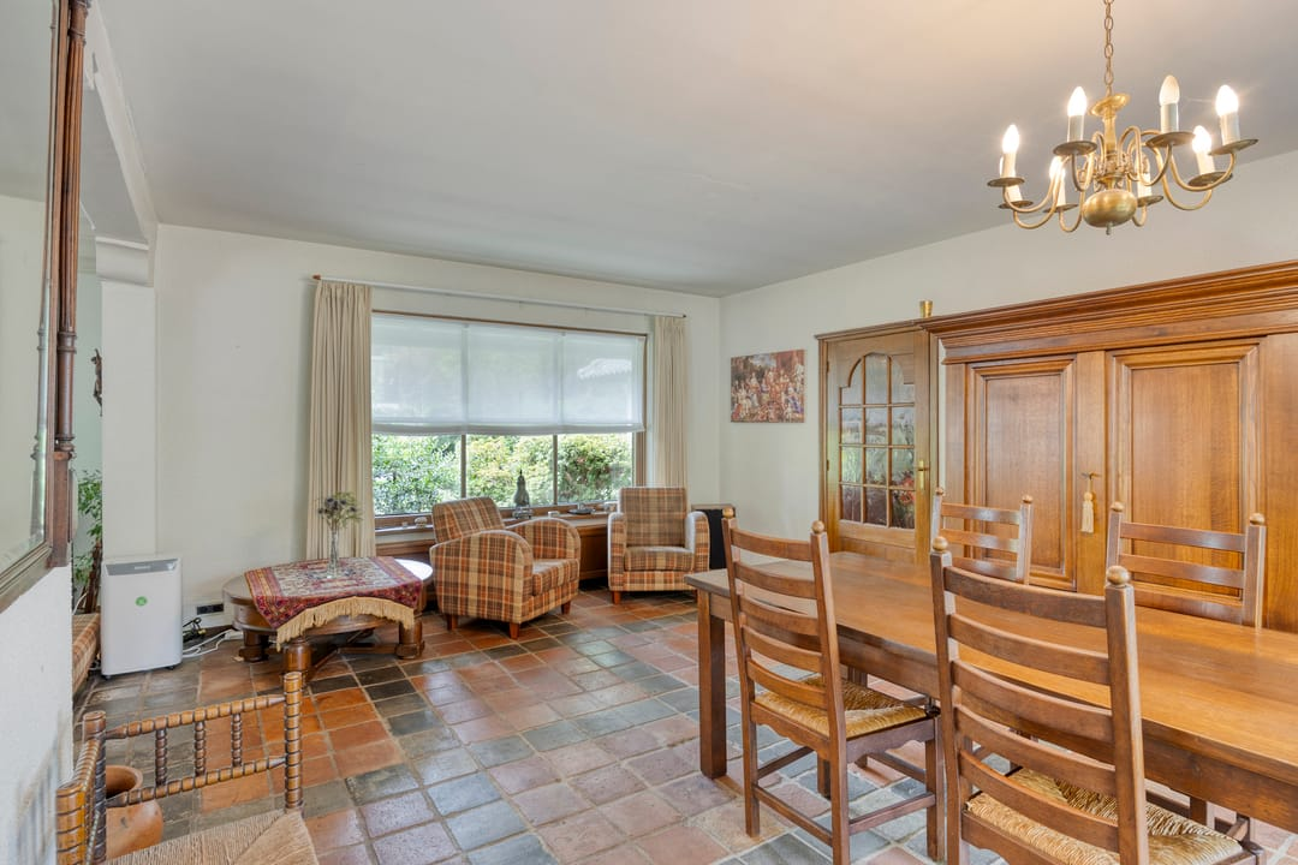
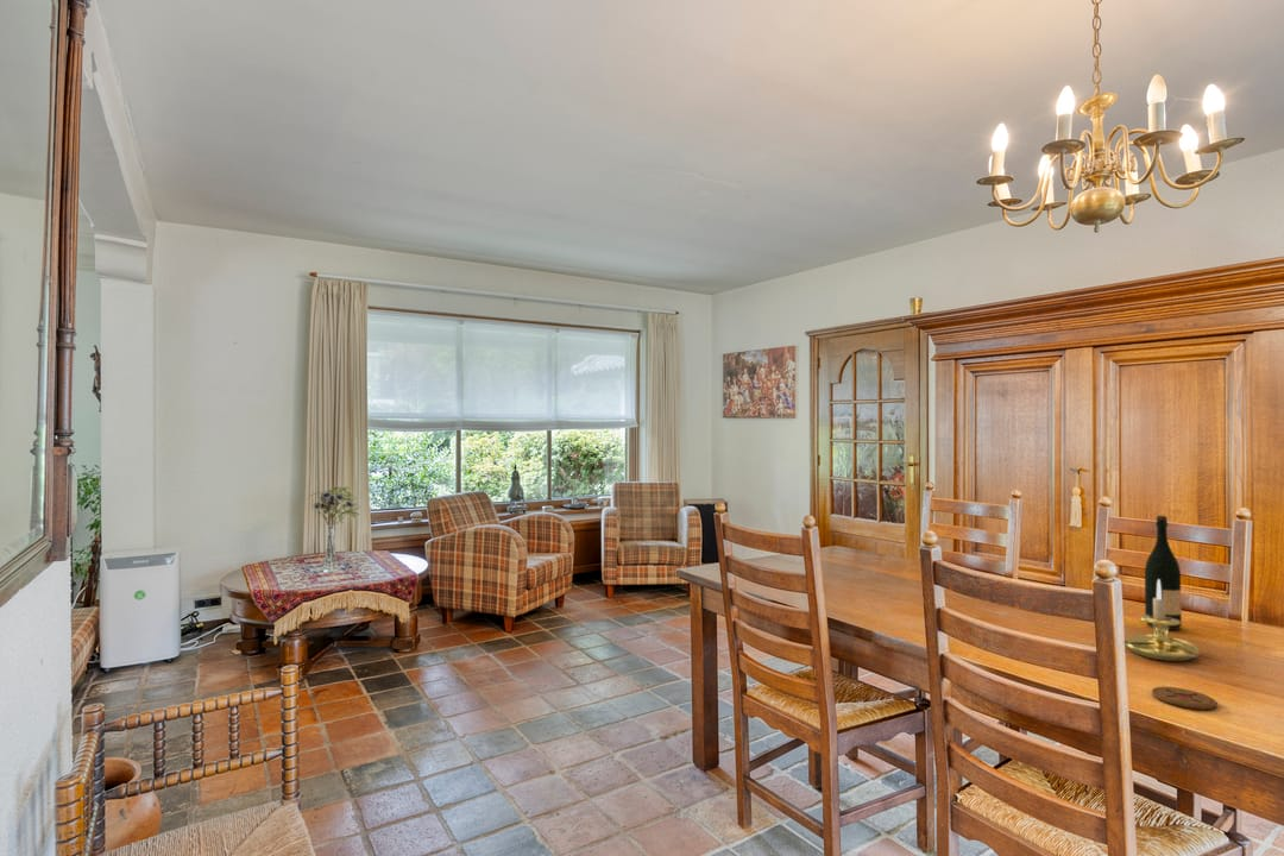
+ wine bottle (1162, 571)
+ coaster (1183, 697)
+ candle holder (1160, 615)
